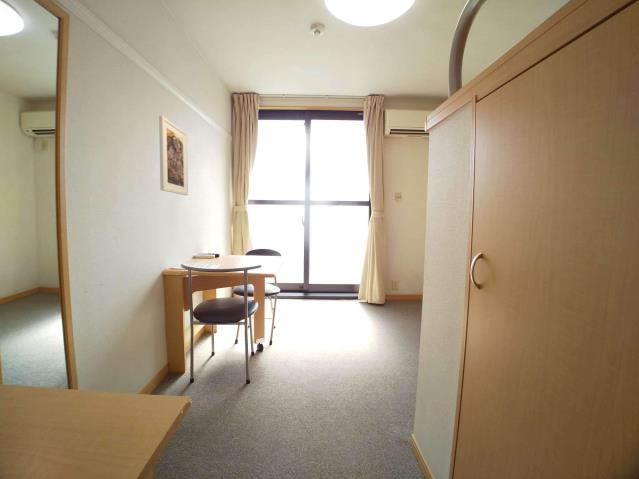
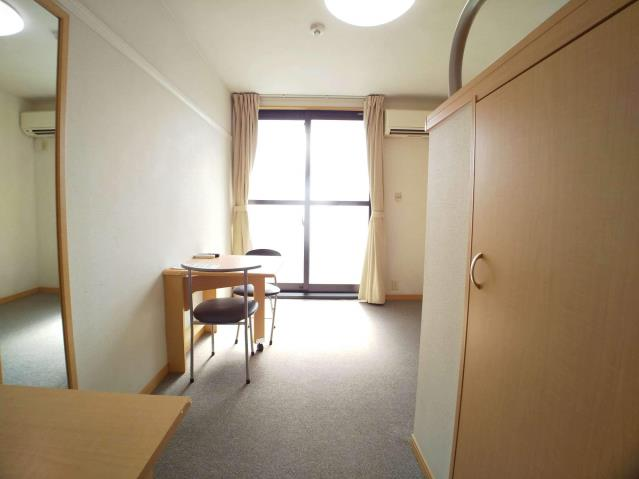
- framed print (175, 159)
